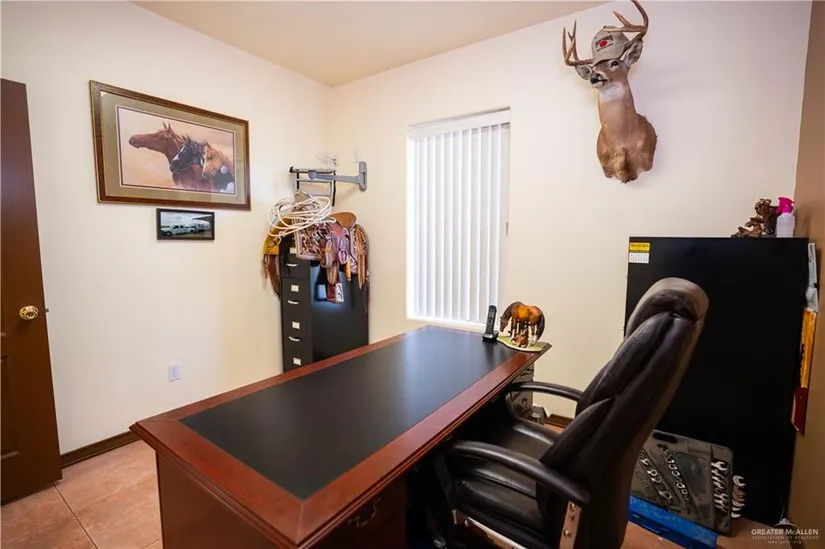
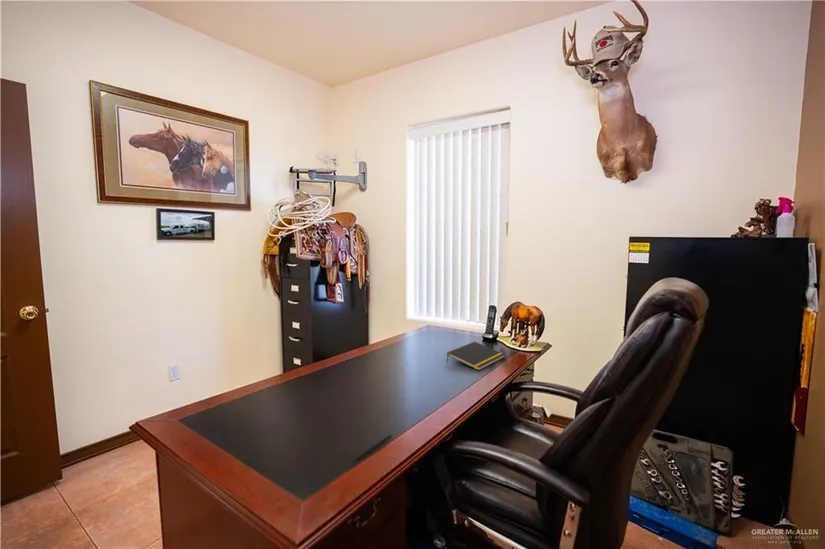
+ pen (372, 447)
+ notepad (476, 354)
